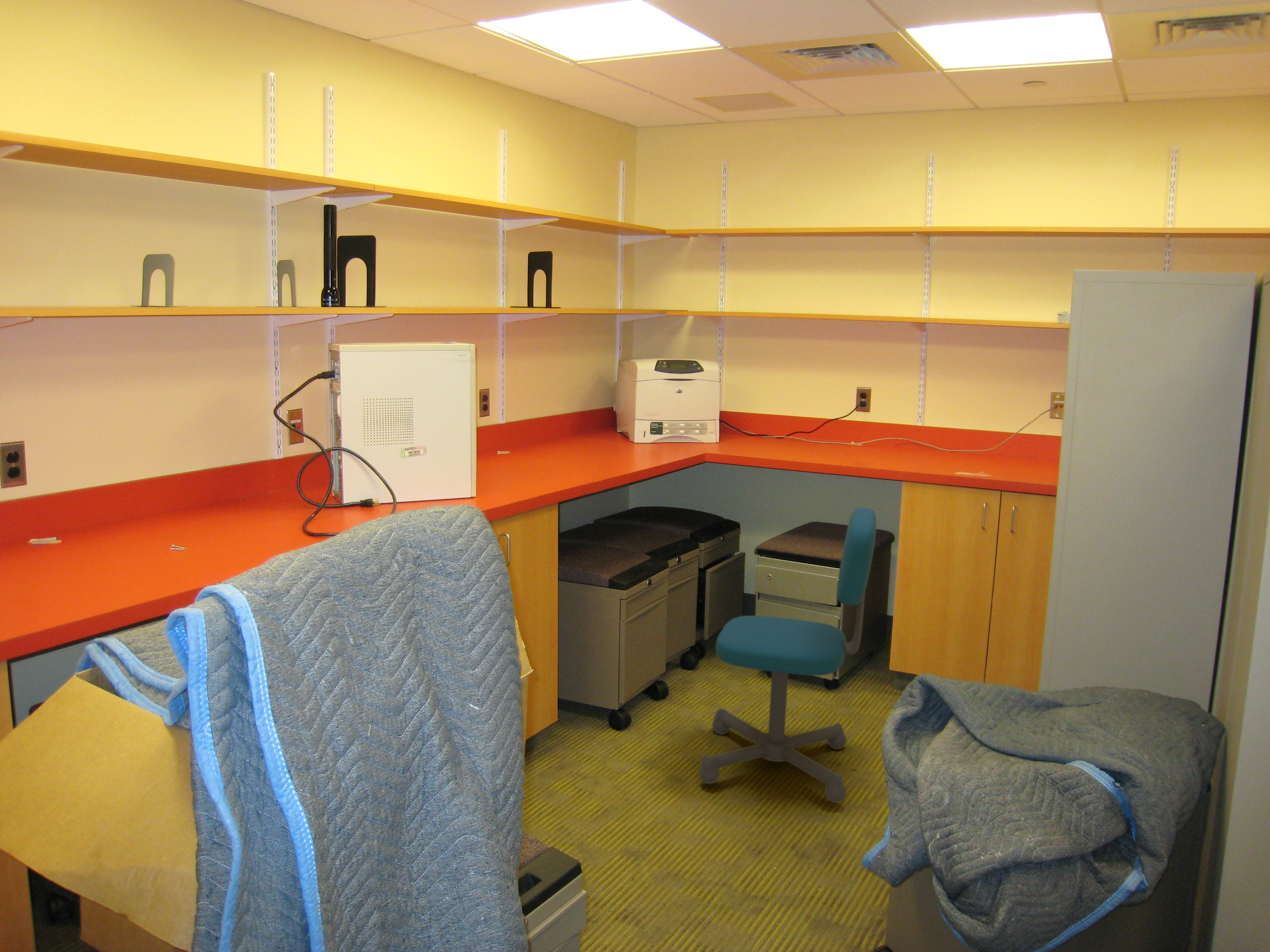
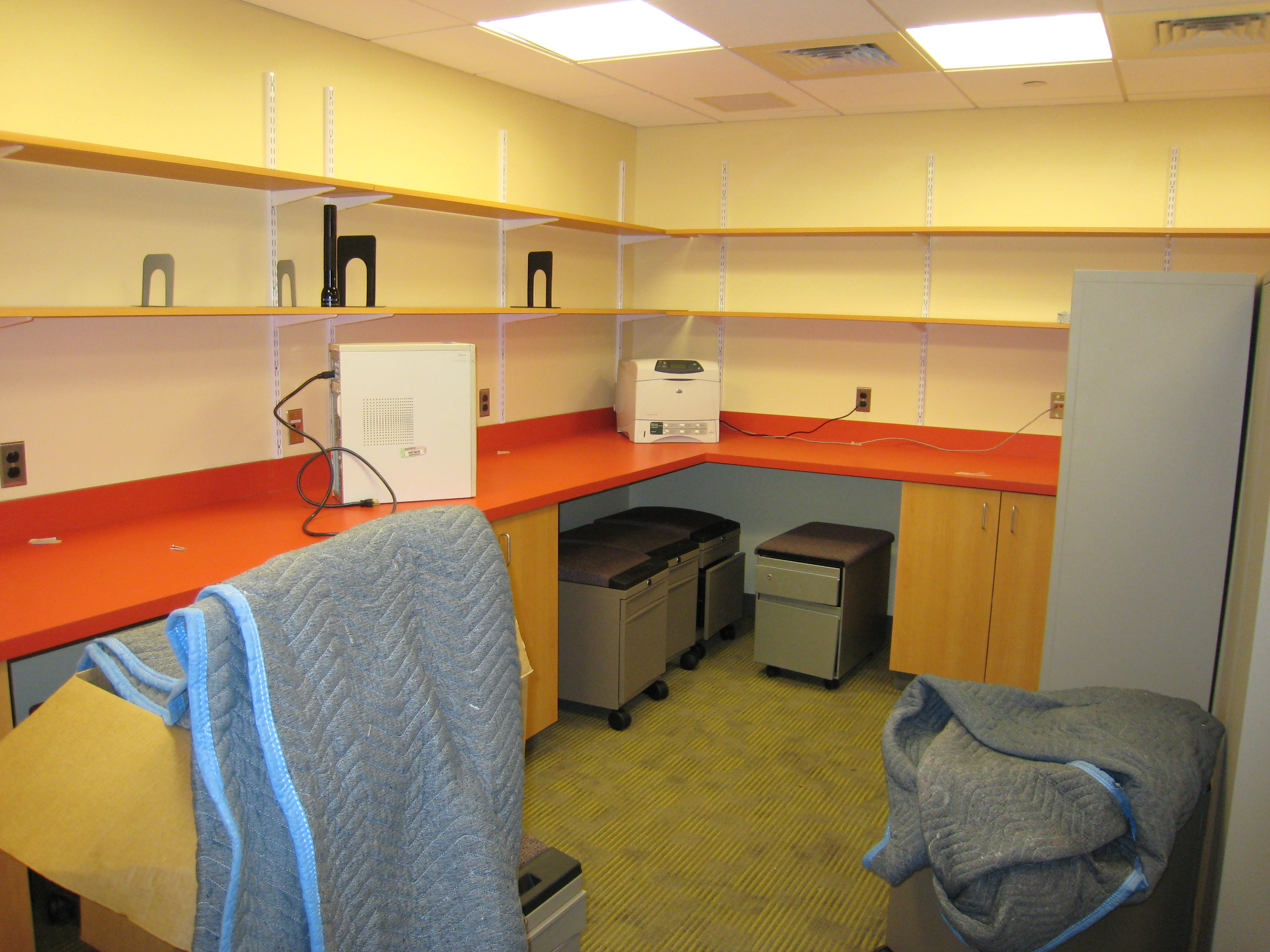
- office chair (786, 638)
